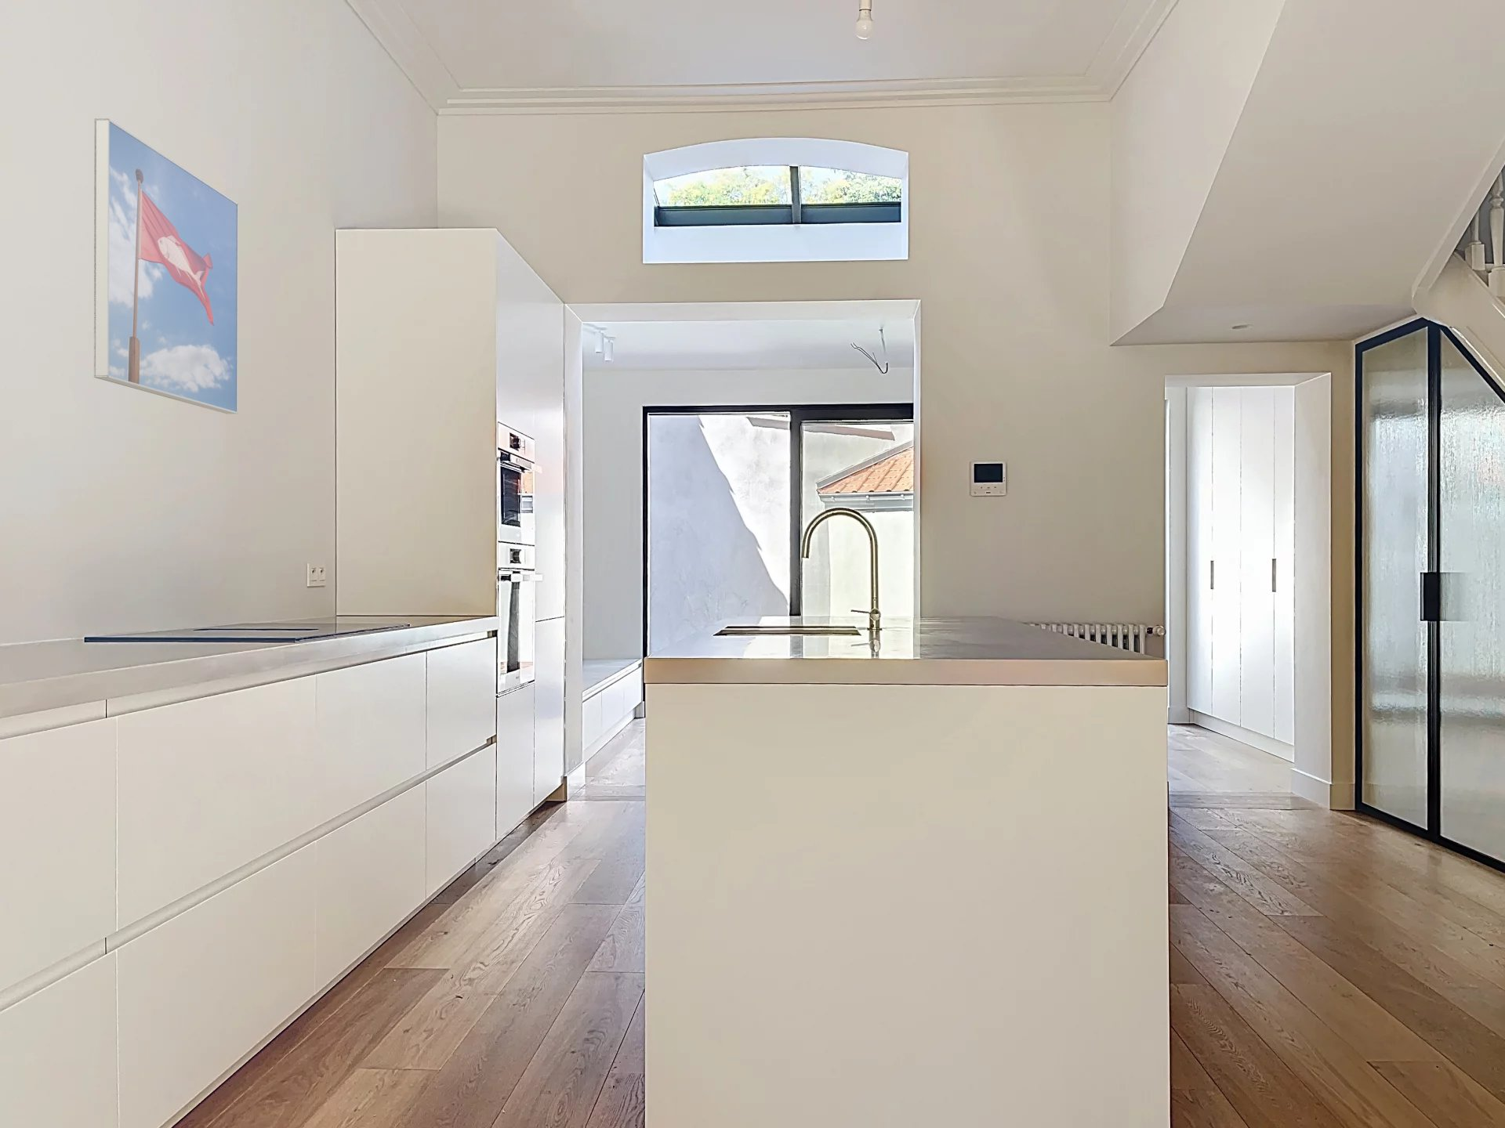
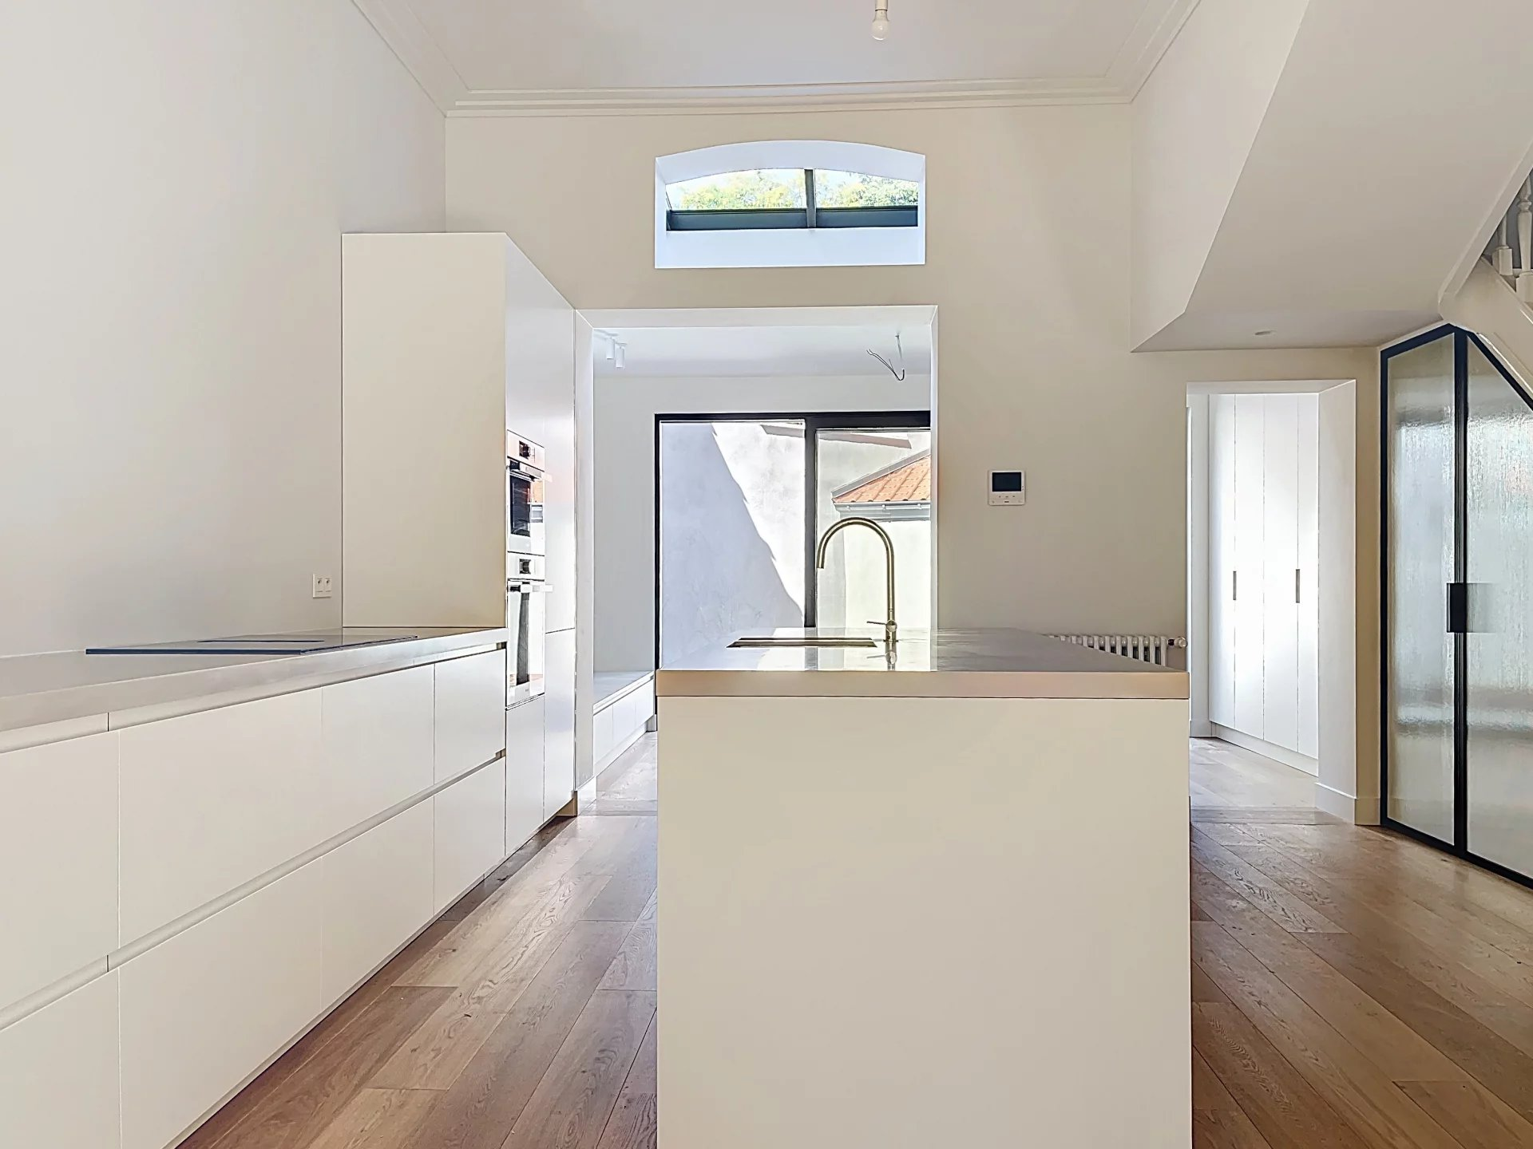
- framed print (173, 281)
